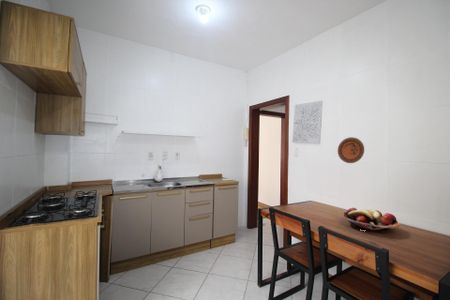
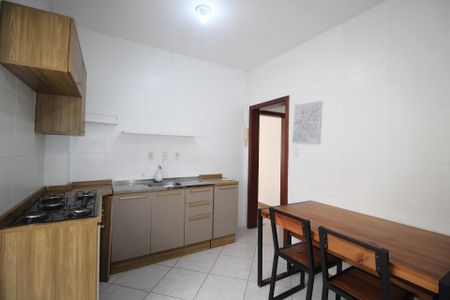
- decorative plate (350, 150)
- fruit basket (370, 218)
